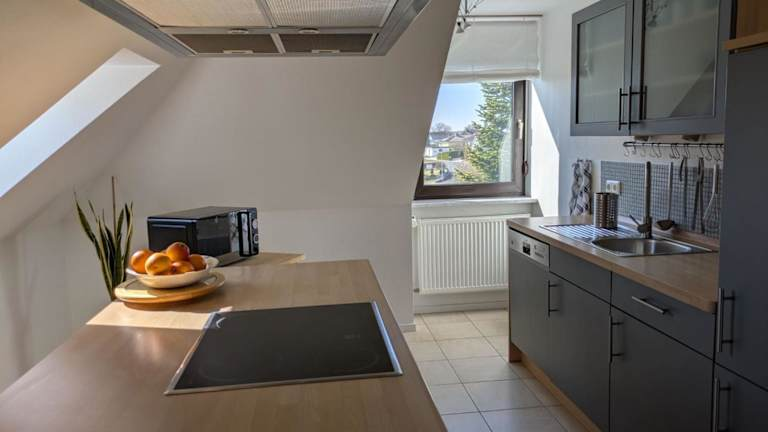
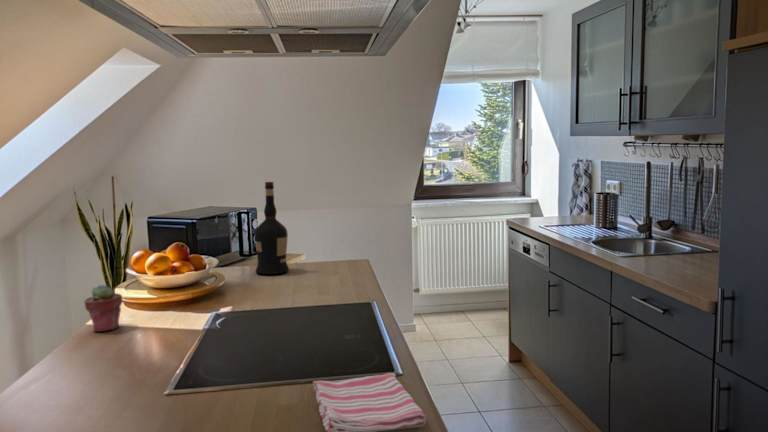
+ liquor (270, 227)
+ potted succulent (104, 306)
+ dish towel (365, 398)
